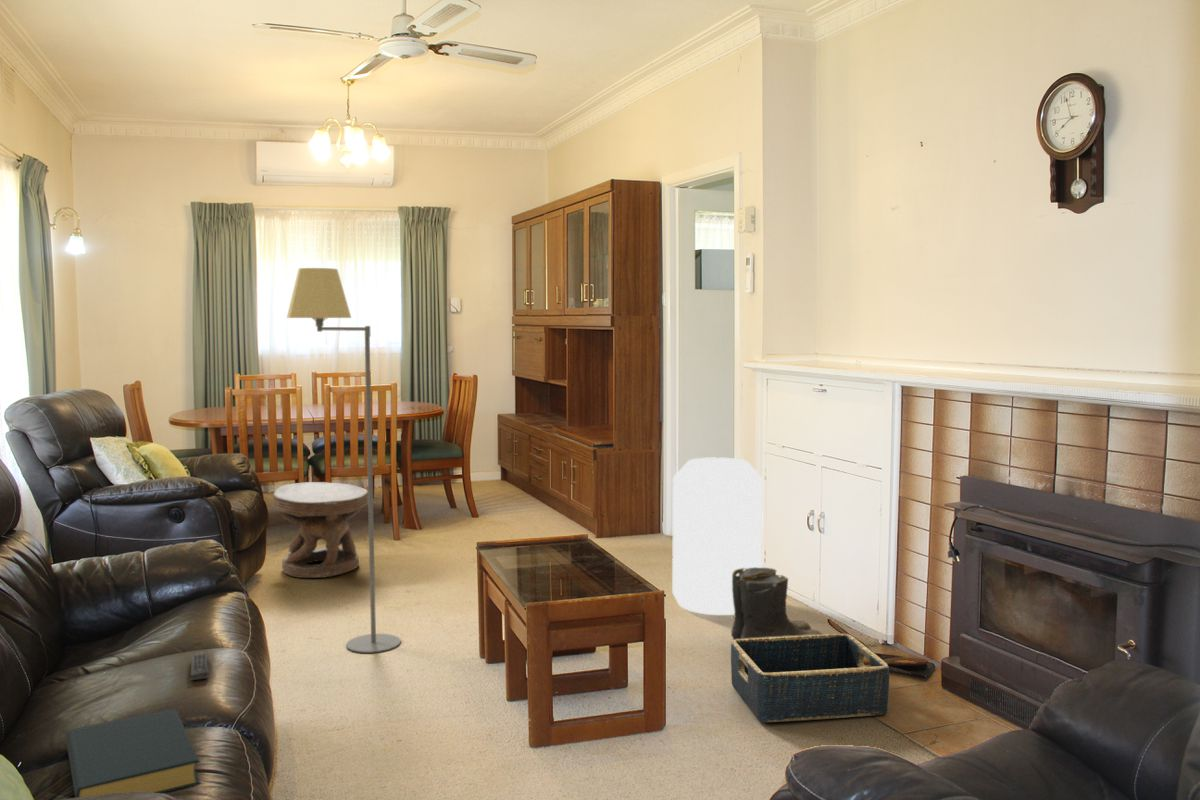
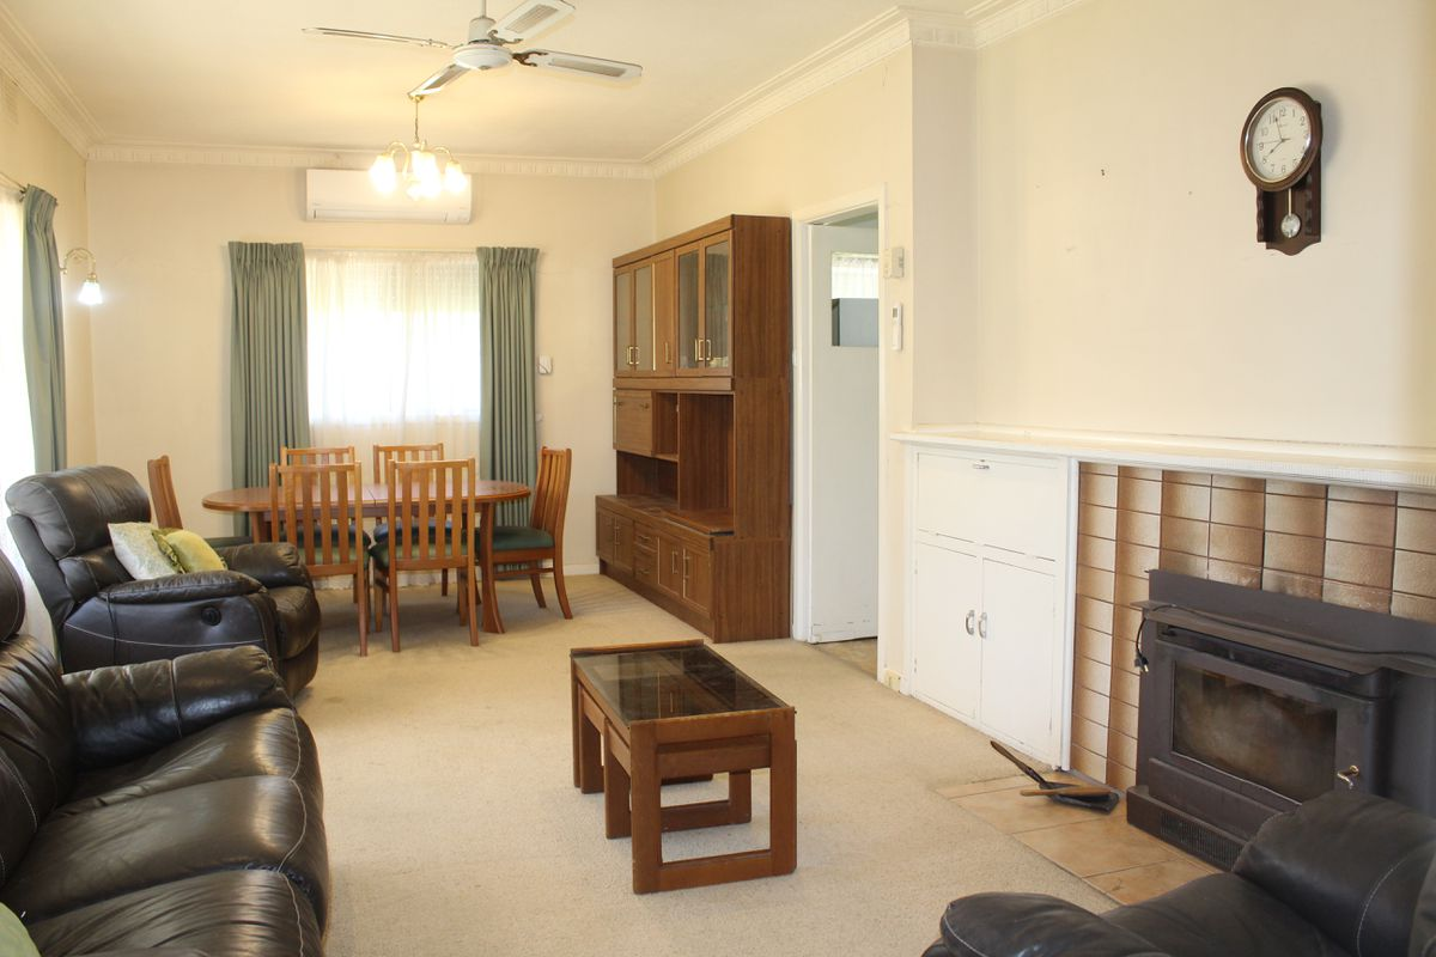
- hardback book (130, 756)
- remote control (199, 664)
- boots (779, 610)
- carved stool (320, 528)
- floor lamp (367, 462)
- basket (806, 676)
- air purifier (717, 532)
